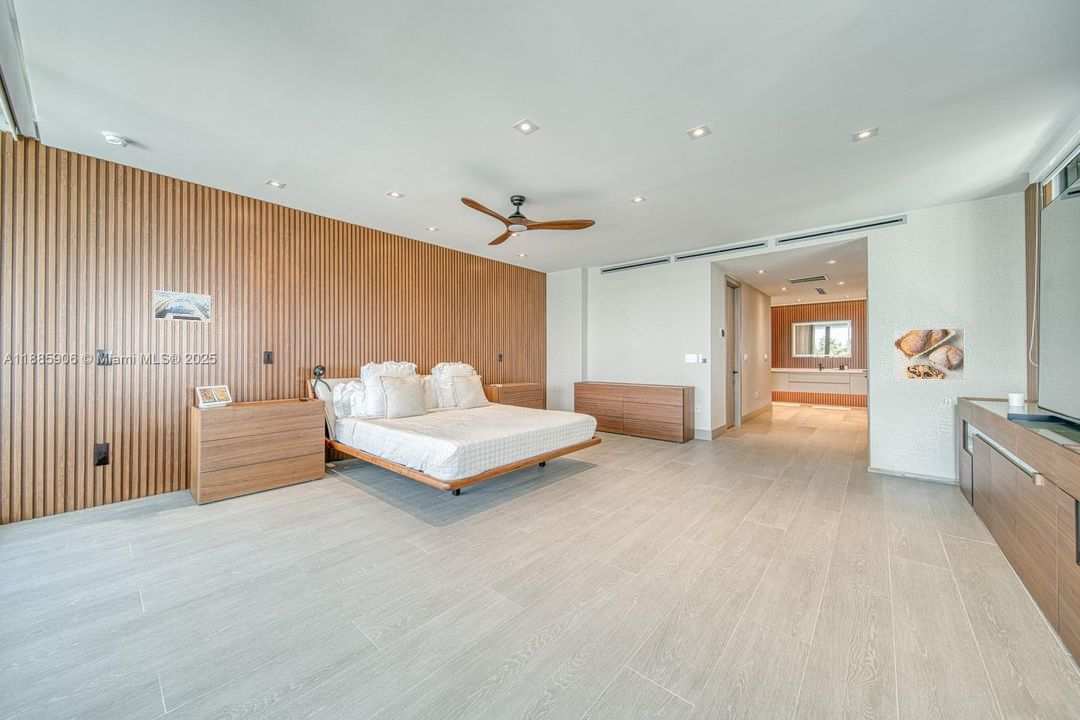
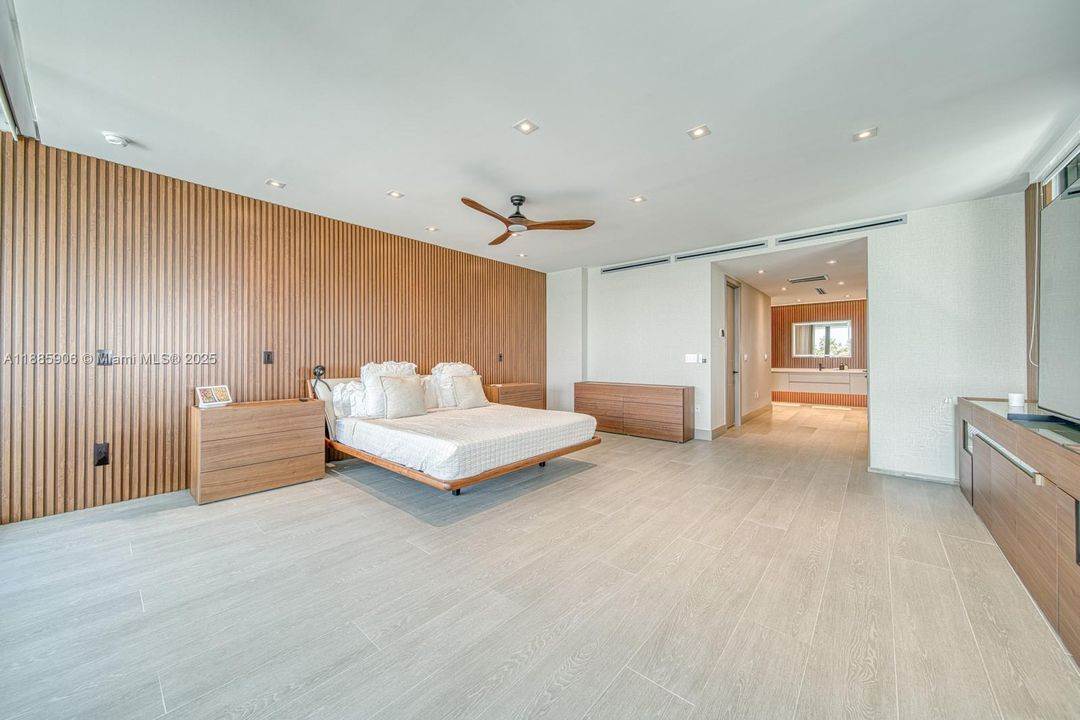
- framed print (927, 354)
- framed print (183, 306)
